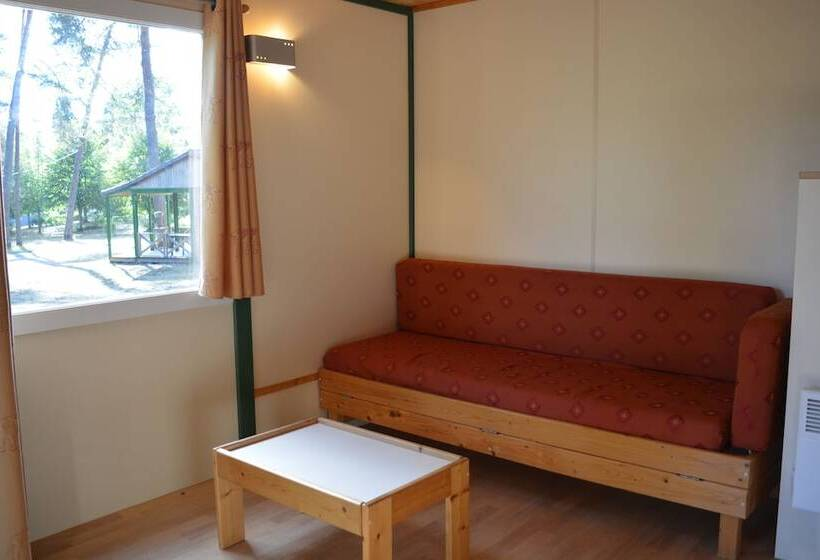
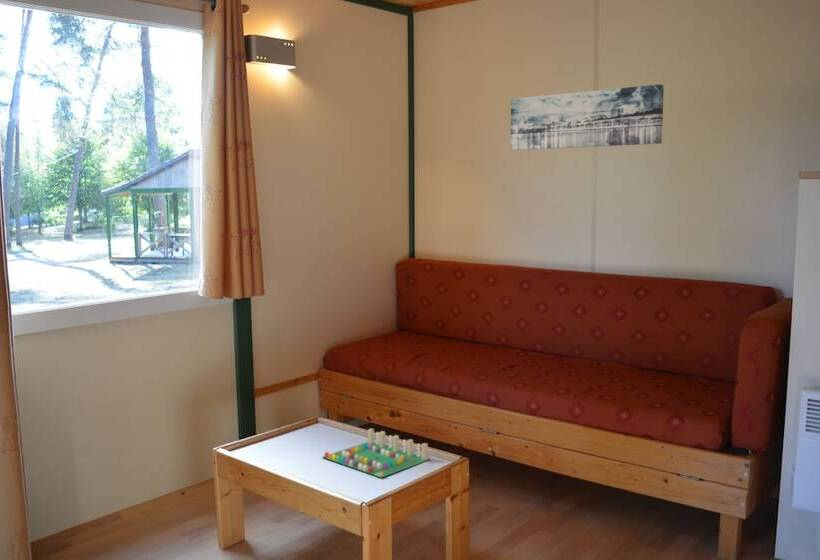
+ board game (375, 450)
+ wall art (582, 119)
